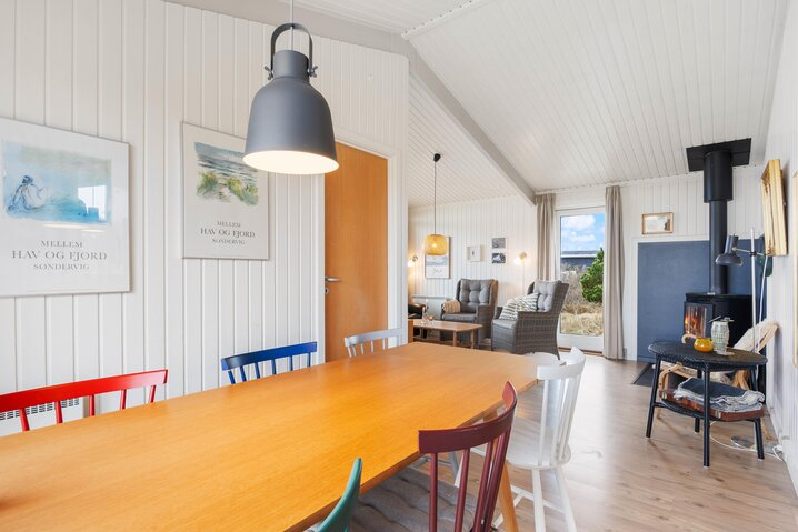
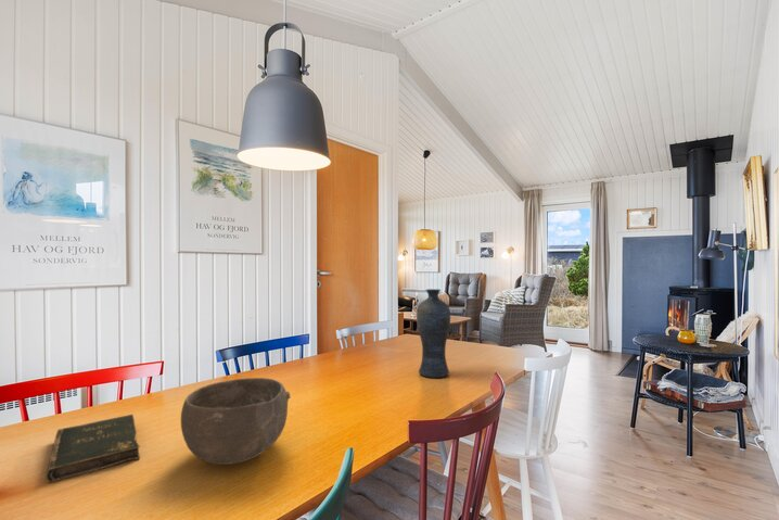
+ vase (433, 331)
+ bowl (238, 421)
+ bible (95, 443)
